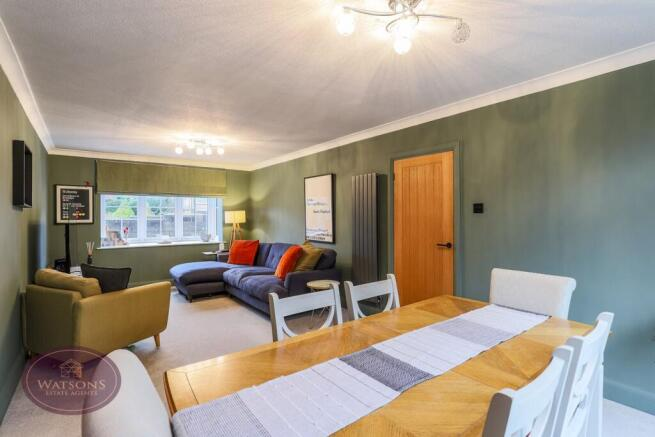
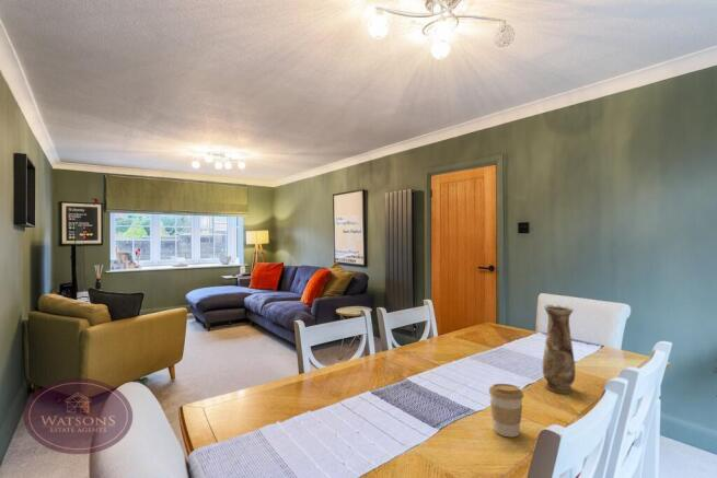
+ coffee cup (506, 407)
+ vase (558, 347)
